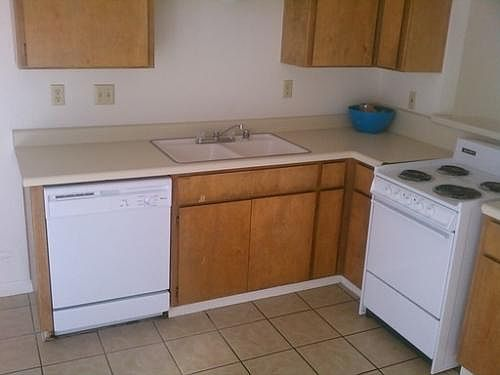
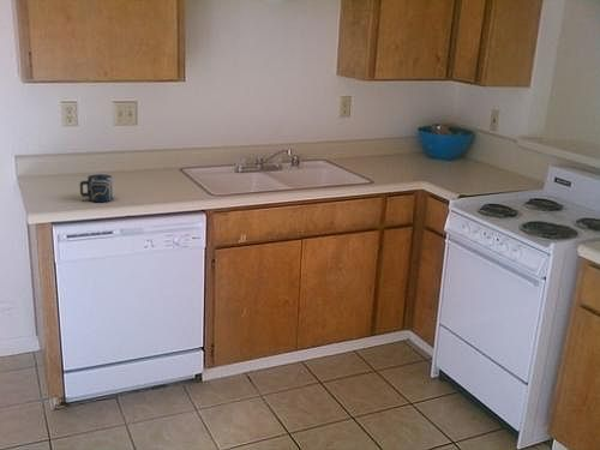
+ cup (96, 187)
